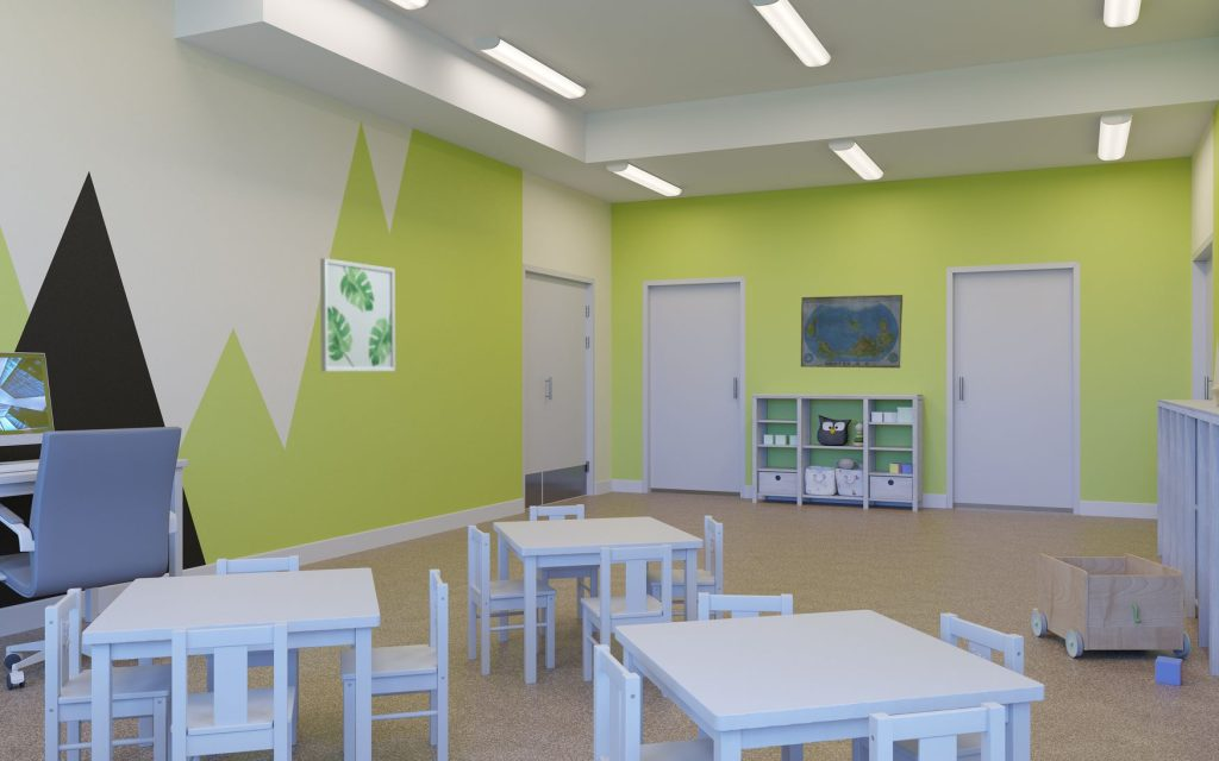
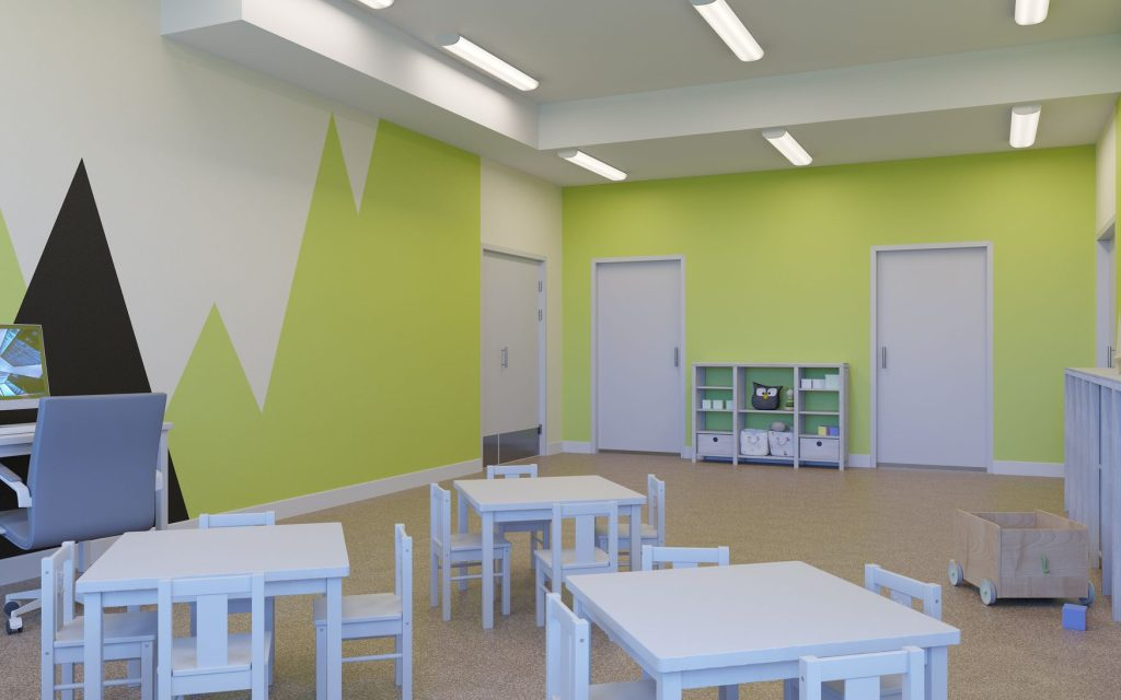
- wall art (360, 317)
- world map (850, 332)
